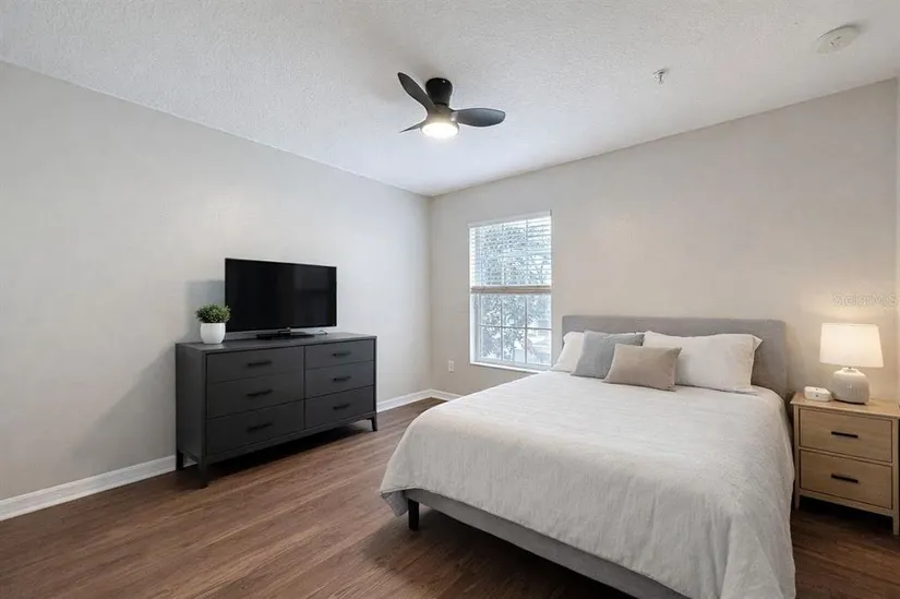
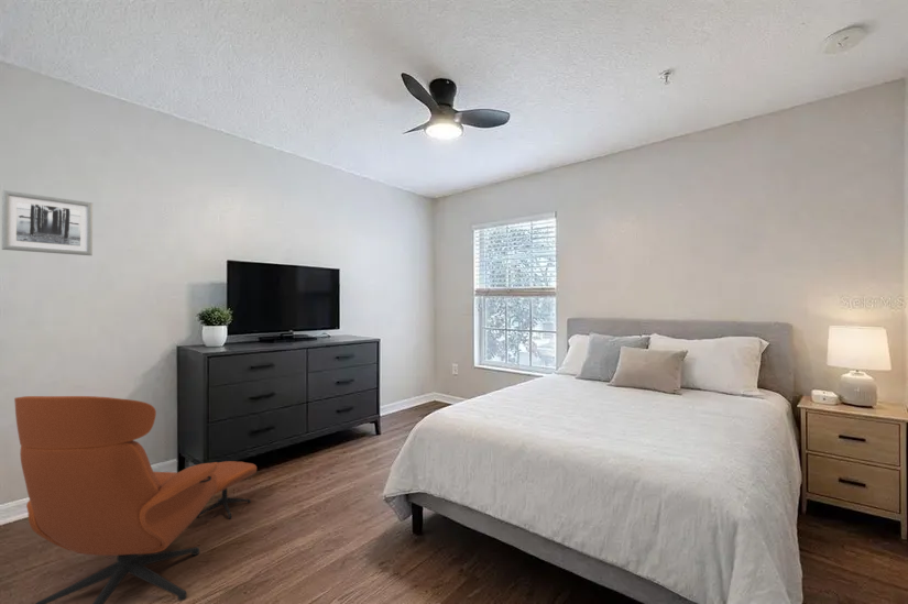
+ armchair (168, 472)
+ wall art (50, 224)
